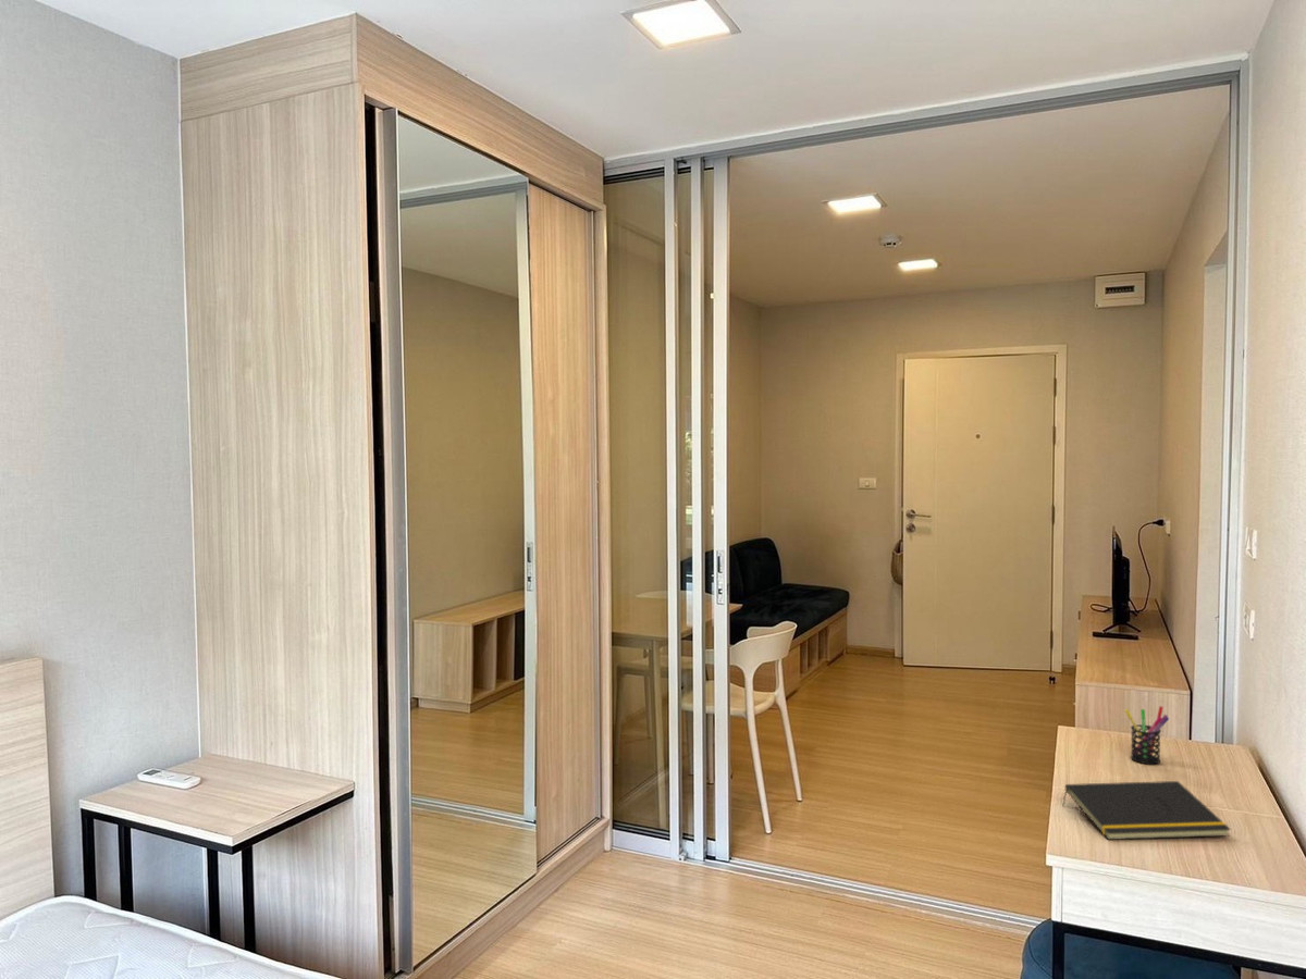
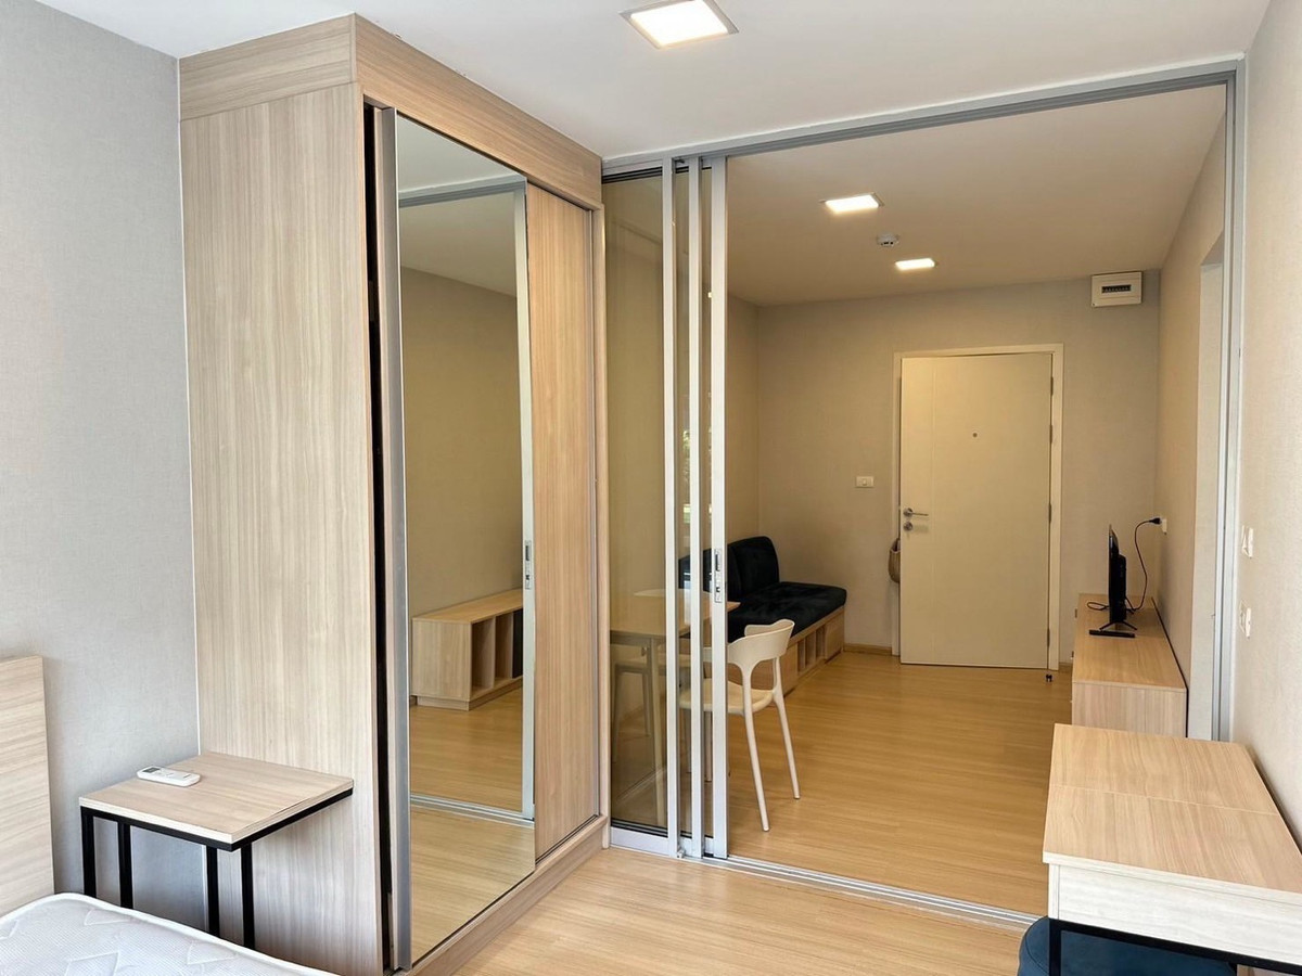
- pen holder (1146, 732)
- notepad (1144, 808)
